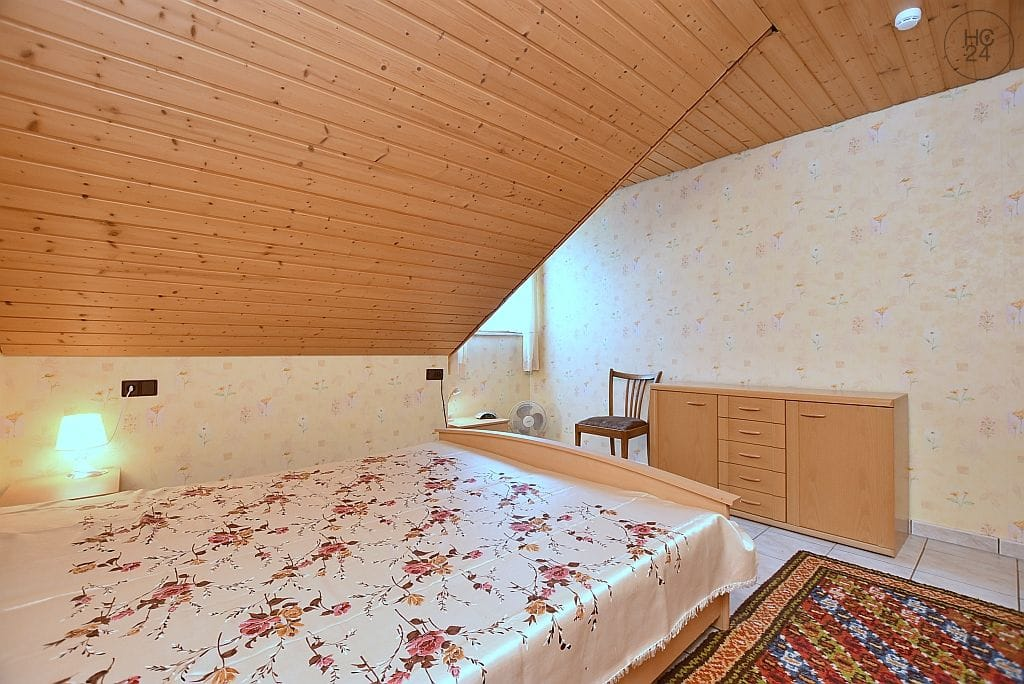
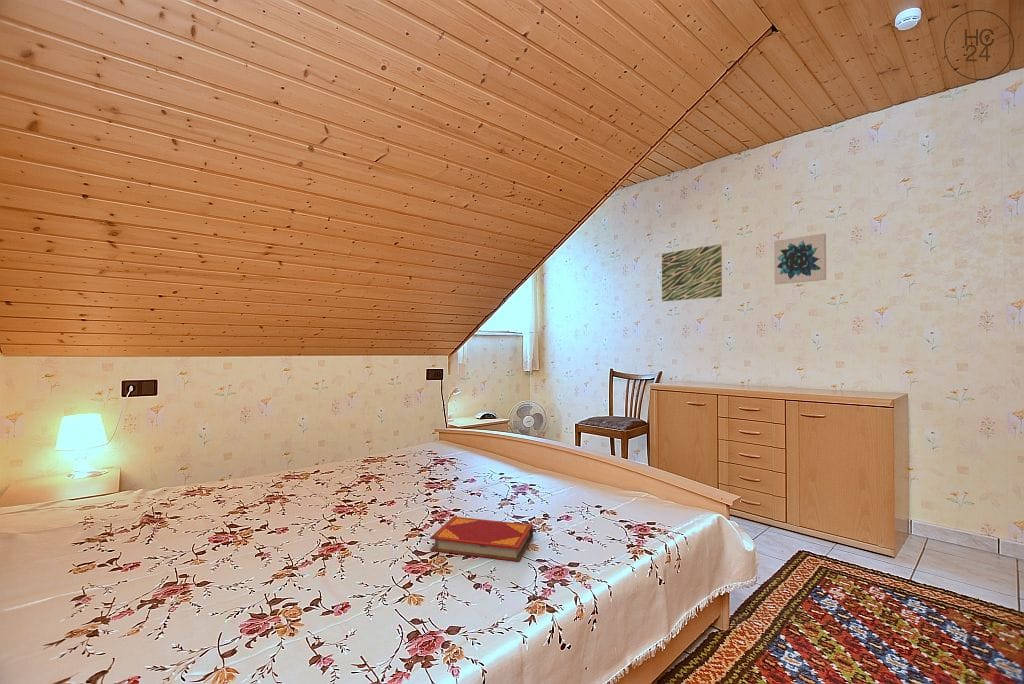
+ hardback book (483, 536)
+ wall art (799, 259)
+ wall art (690, 274)
